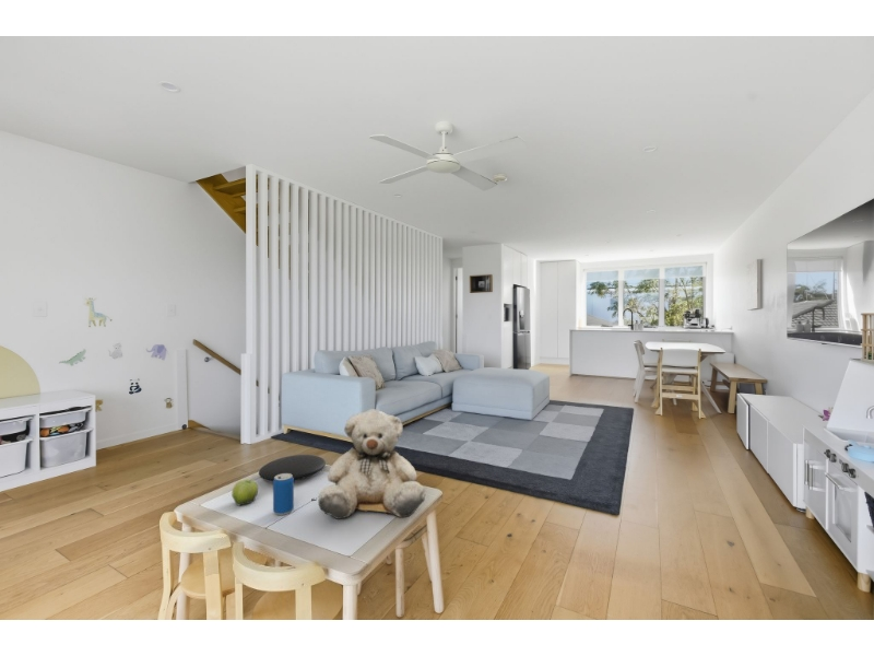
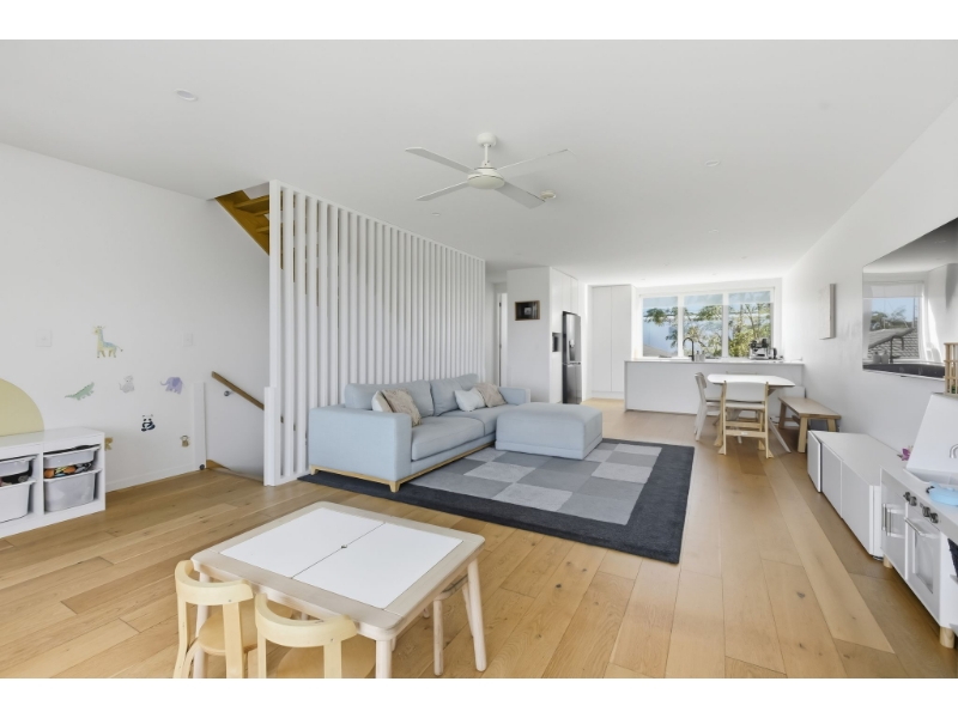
- fruit (245, 491)
- beverage can (283, 493)
- plate (293, 467)
- teddy bear (370, 457)
